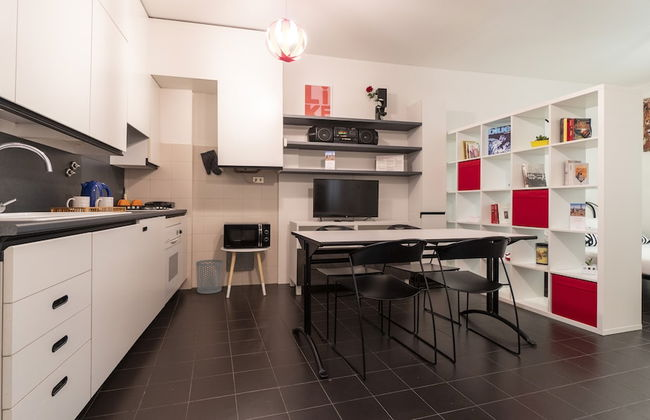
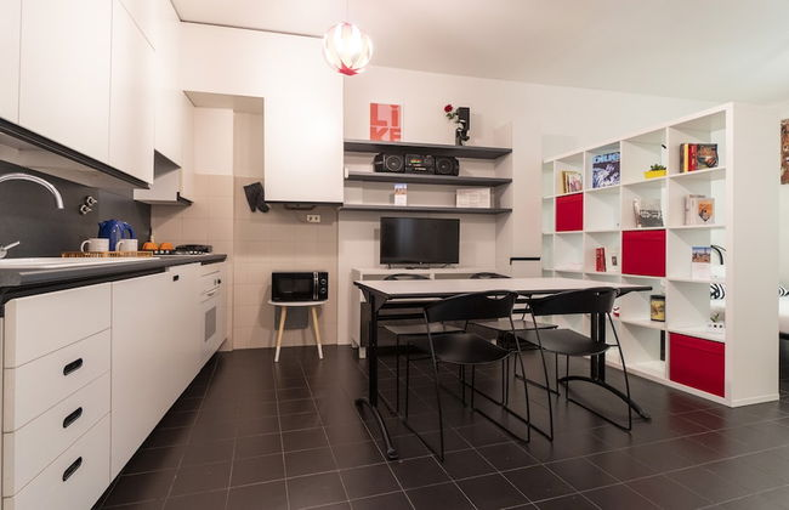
- waste bin (210, 276)
